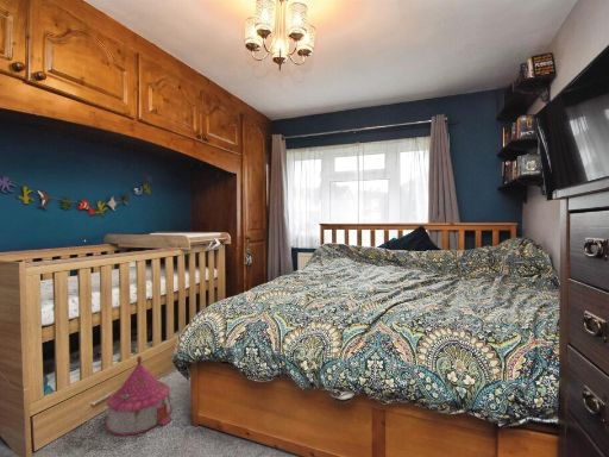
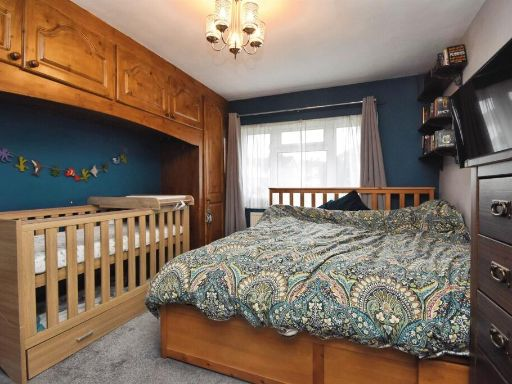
- toy house (140, 387)
